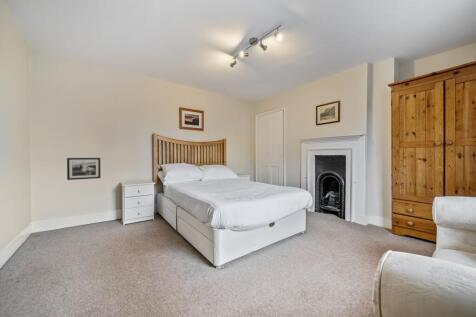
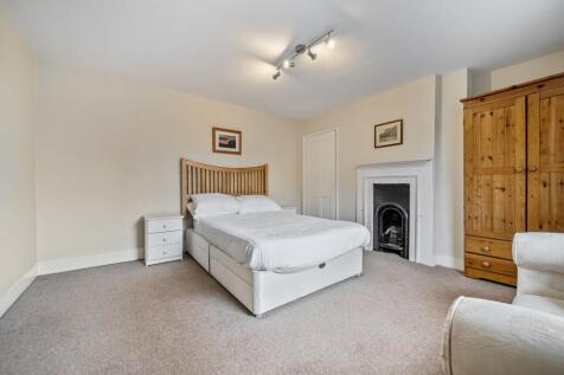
- picture frame (84, 168)
